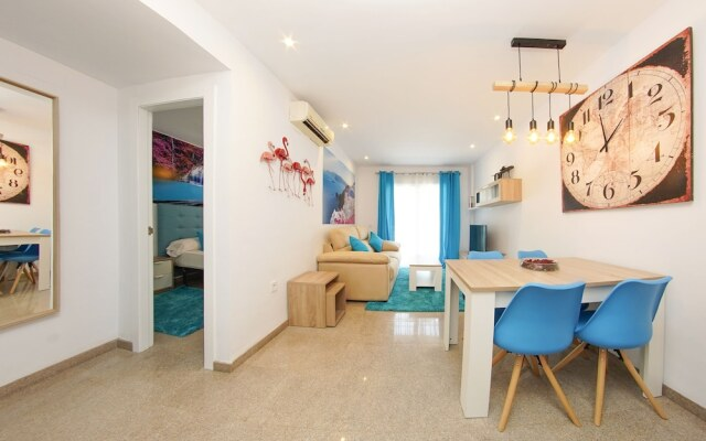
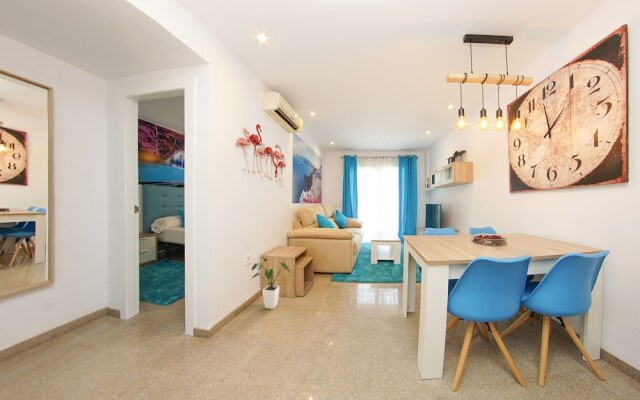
+ house plant (271, 281)
